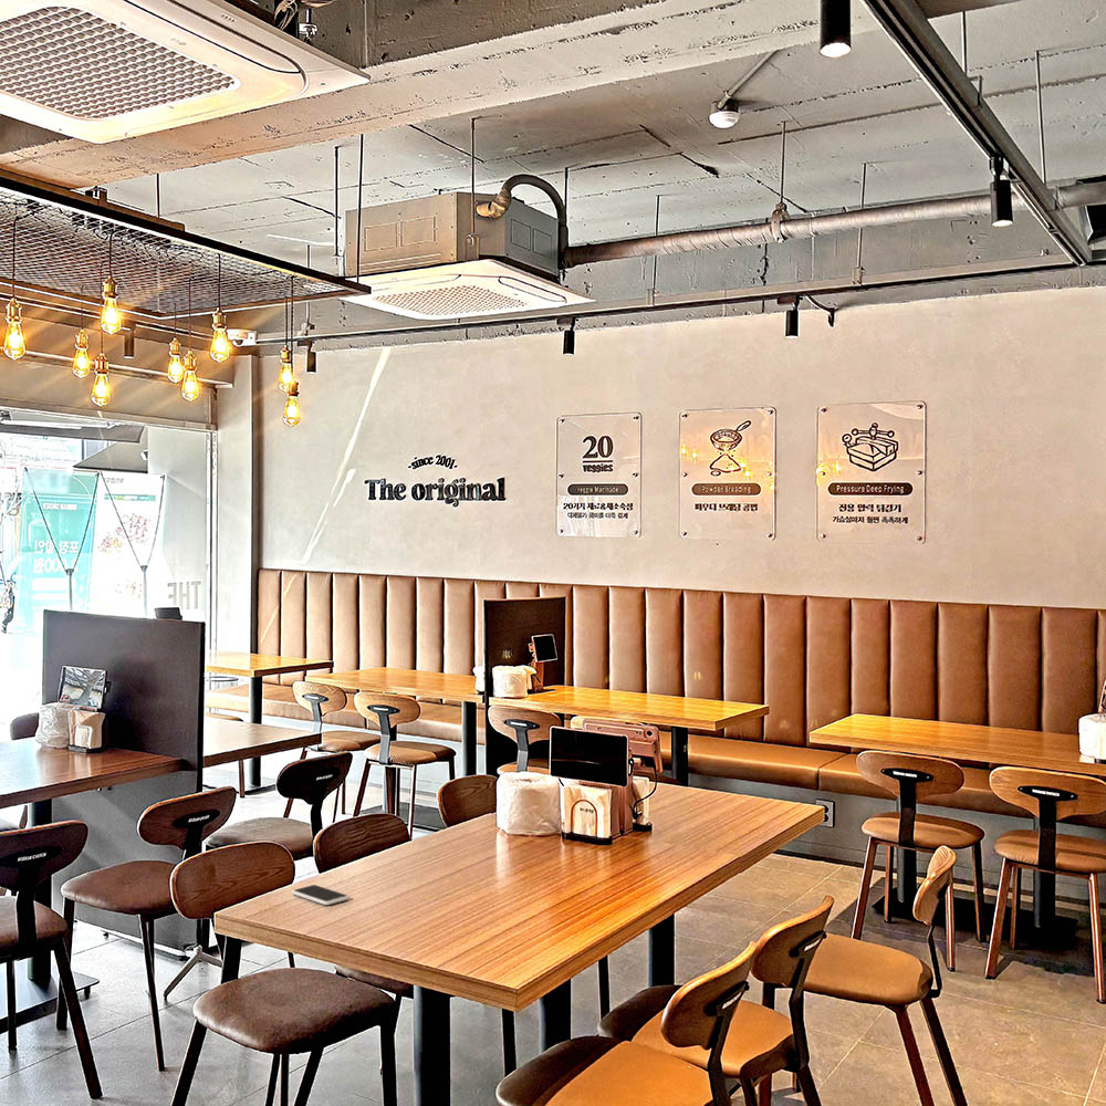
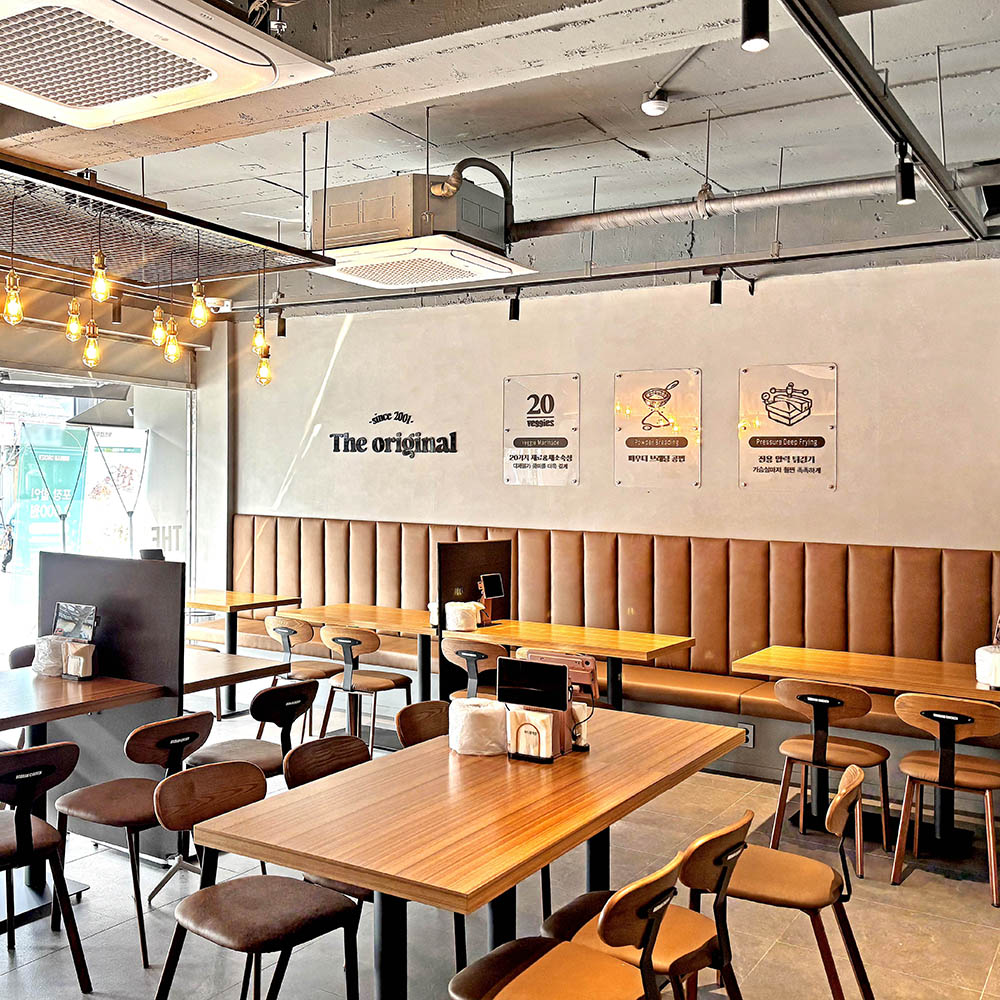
- smartphone (320, 894)
